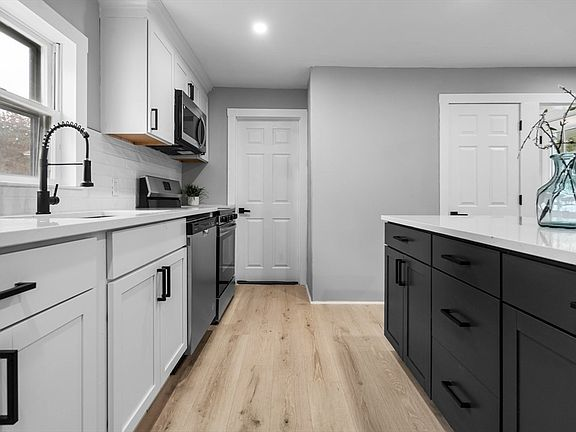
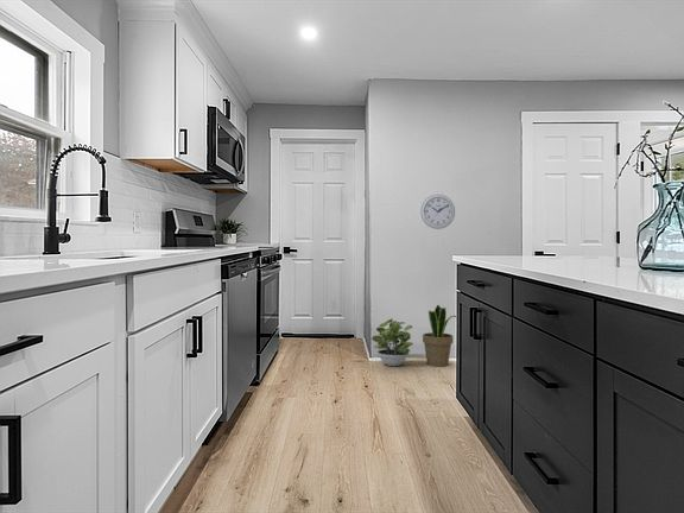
+ potted plant (439, 334)
+ wall clock (437, 211)
+ potted plant (391, 341)
